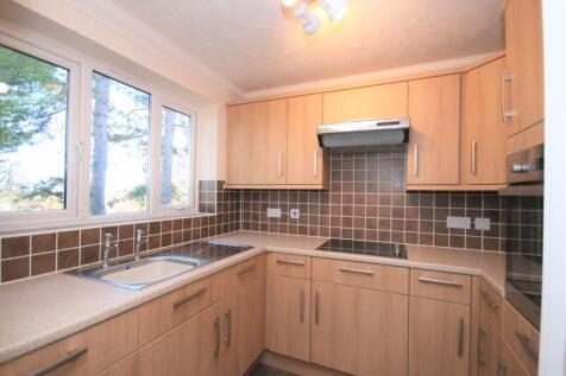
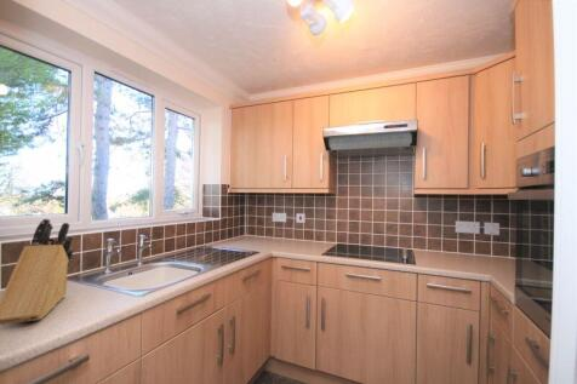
+ knife block (41, 263)
